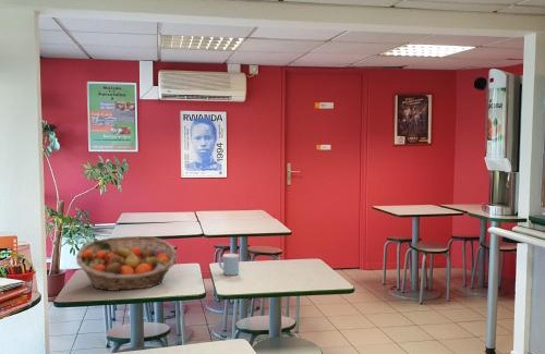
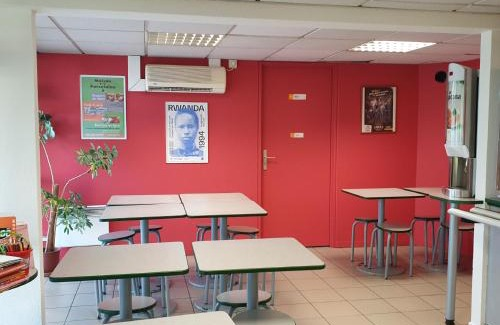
- fruit basket (128, 261)
- mug (228, 264)
